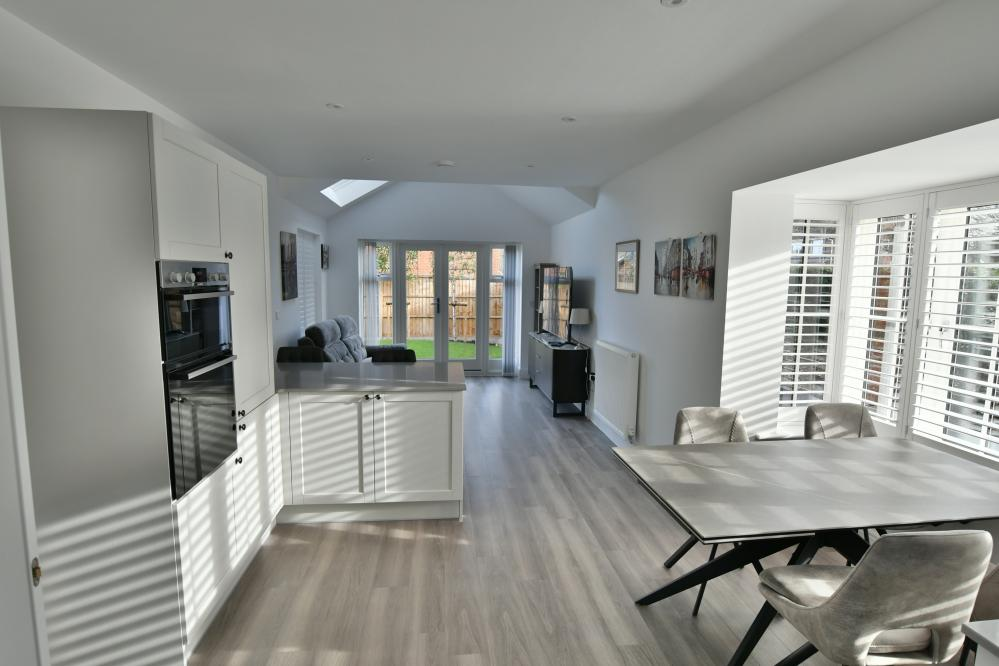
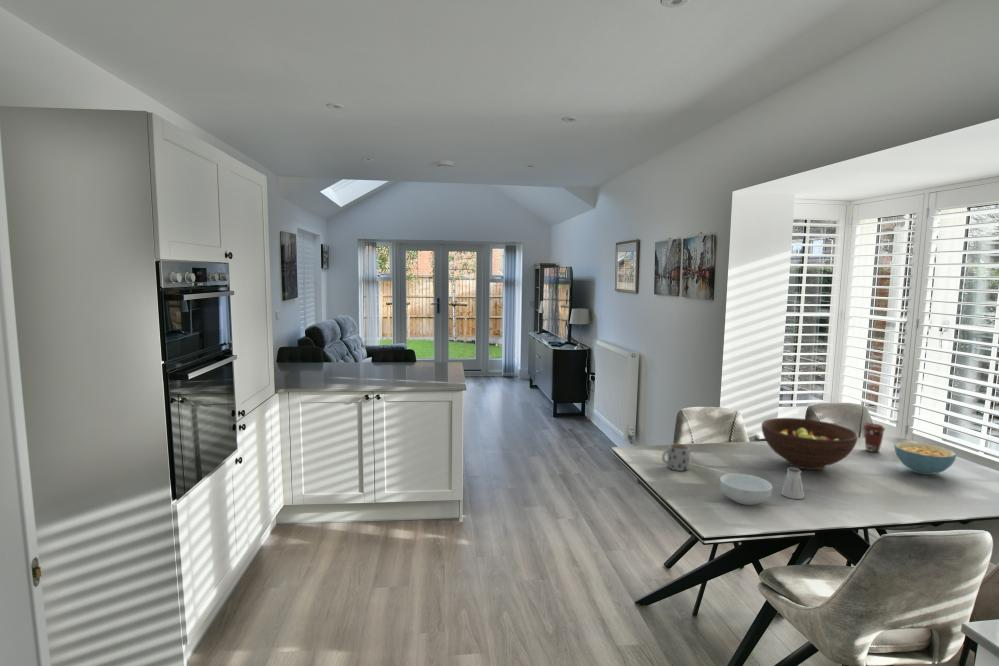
+ cereal bowl (923, 460)
+ coffee cup (873, 437)
+ cereal bowl (745, 491)
+ saltshaker (793, 481)
+ mug (674, 457)
+ fruit bowl (806, 447)
